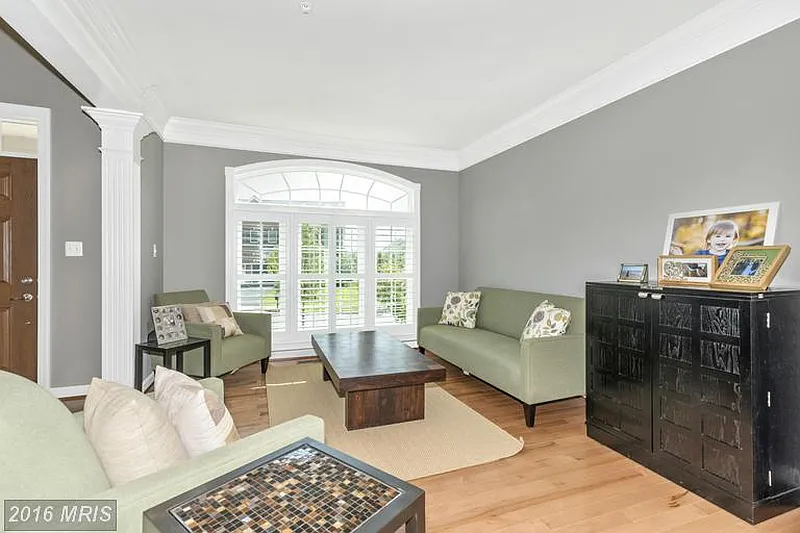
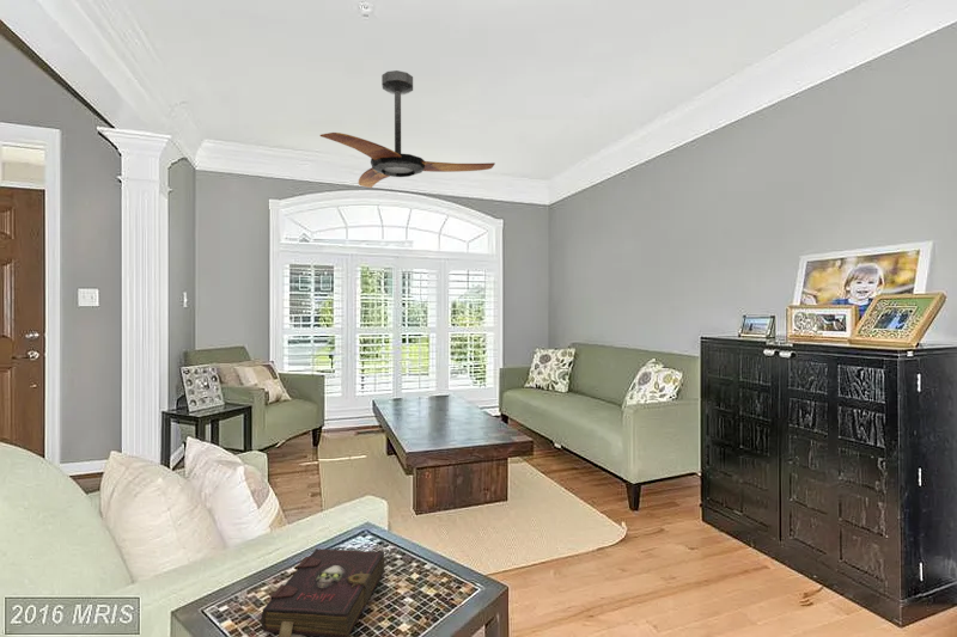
+ ceiling fan (400, 127)
+ book (324, 592)
